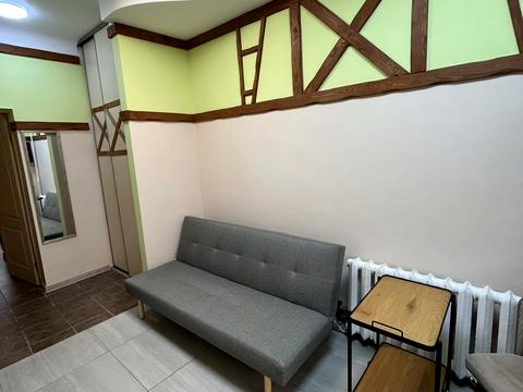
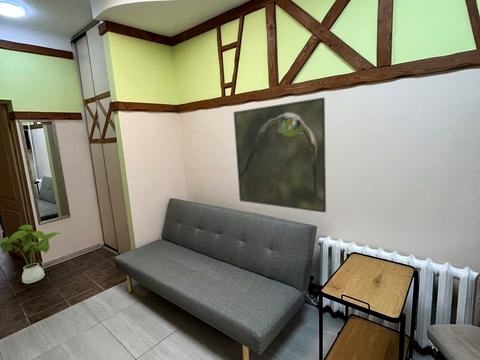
+ house plant (33, 253)
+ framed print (275, 157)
